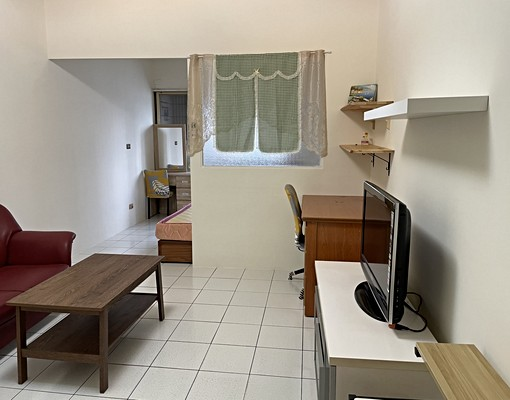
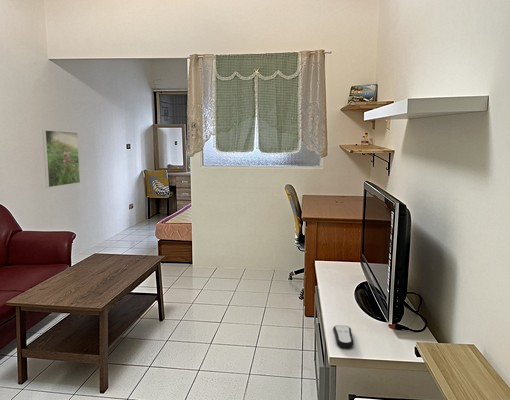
+ remote control (343, 335)
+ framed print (62, 158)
